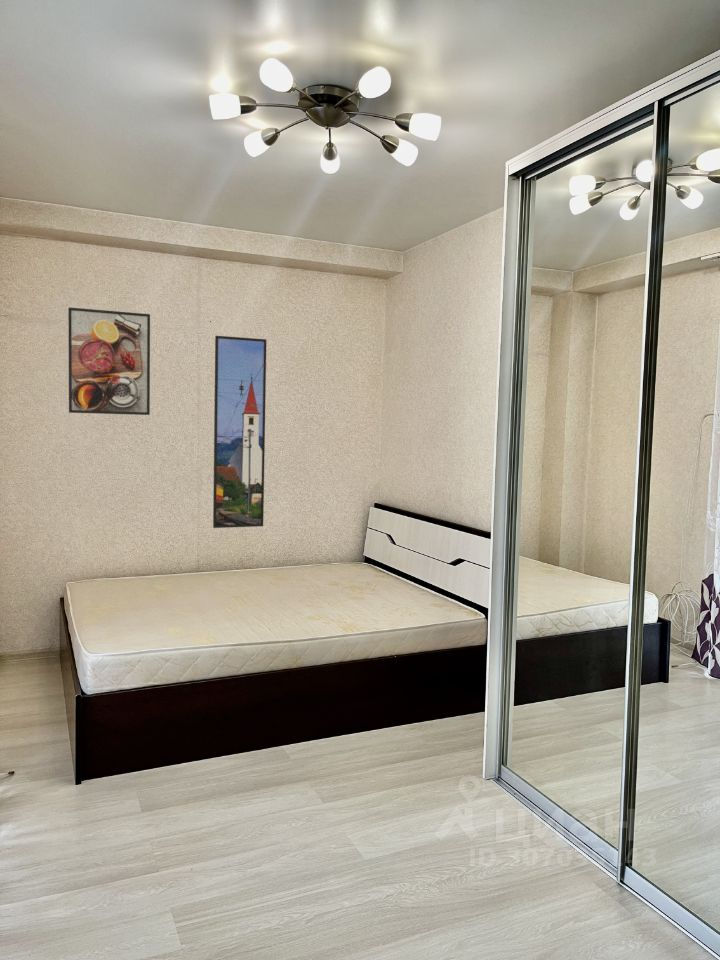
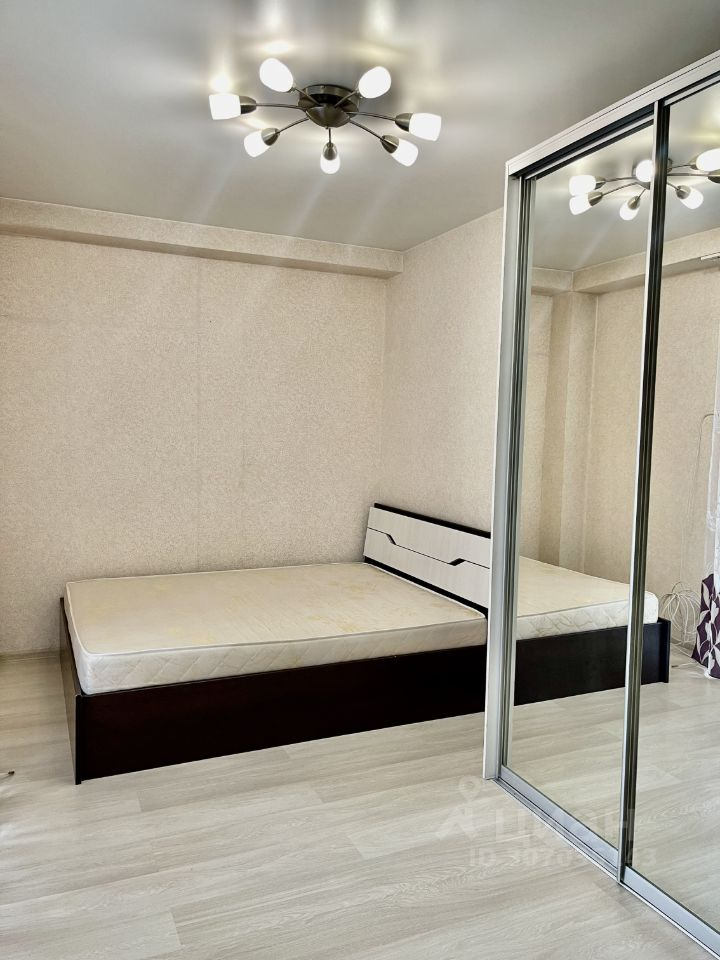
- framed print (110, 362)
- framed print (239, 433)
